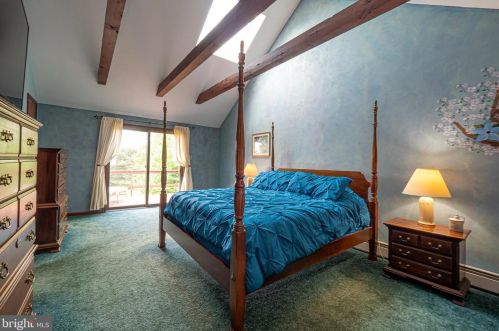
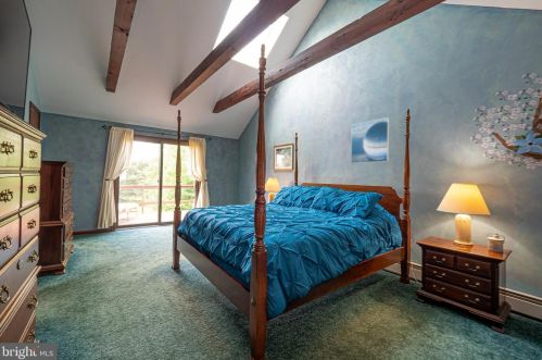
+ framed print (368, 141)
